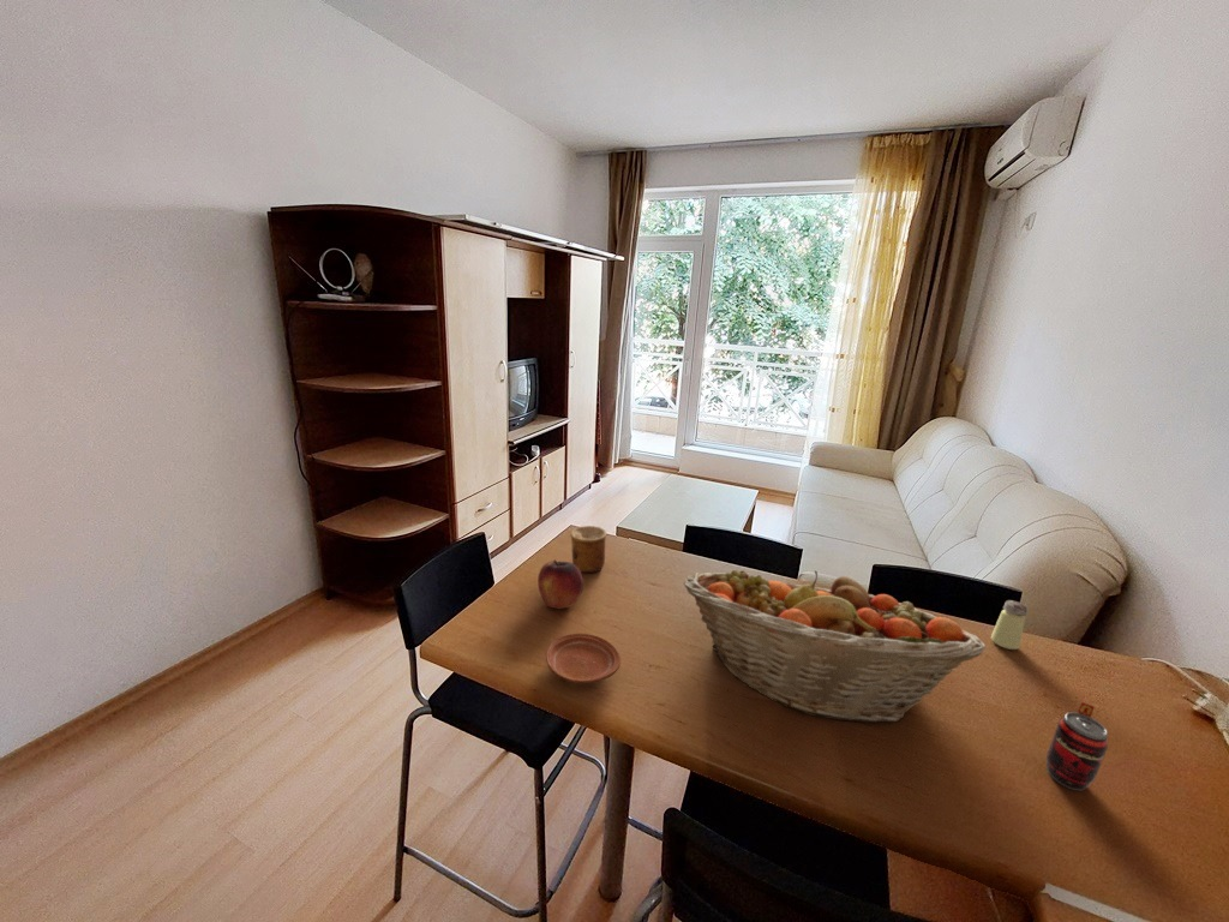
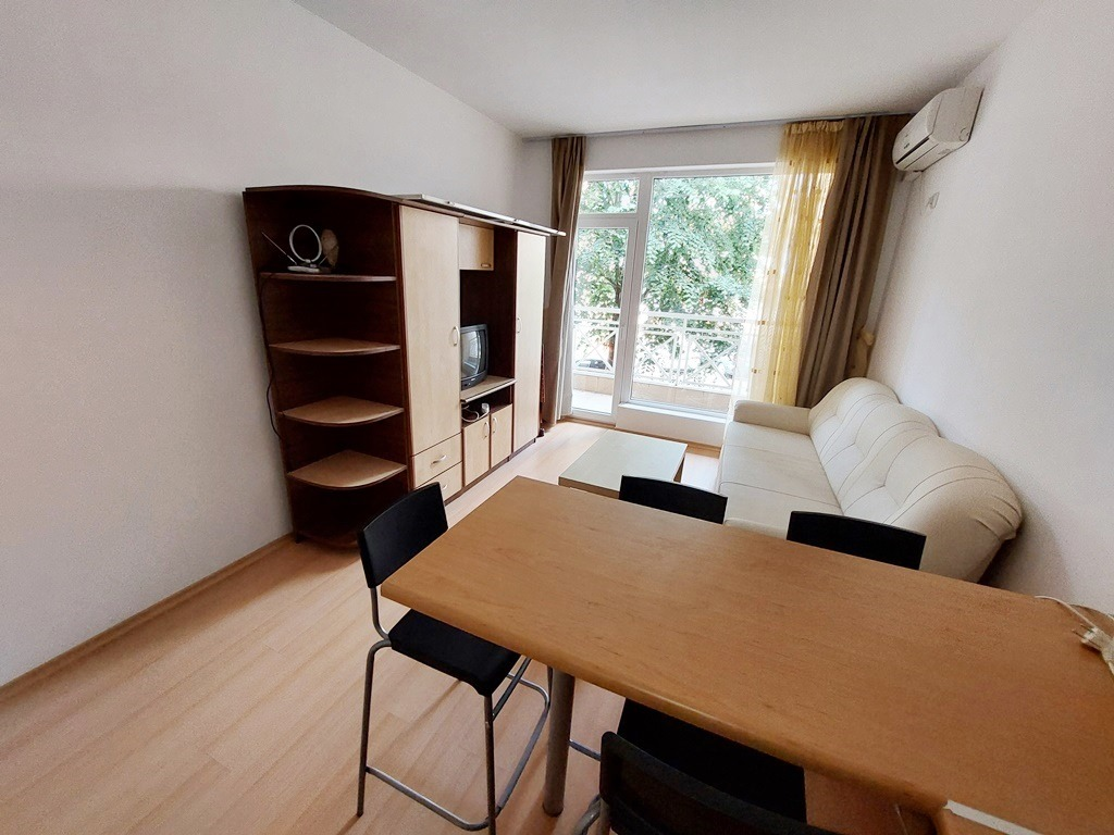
- fruit (559, 582)
- beverage can (1078, 744)
- plate (582, 661)
- saltshaker (1011, 623)
- fruit basket (815, 624)
- cup (588, 549)
